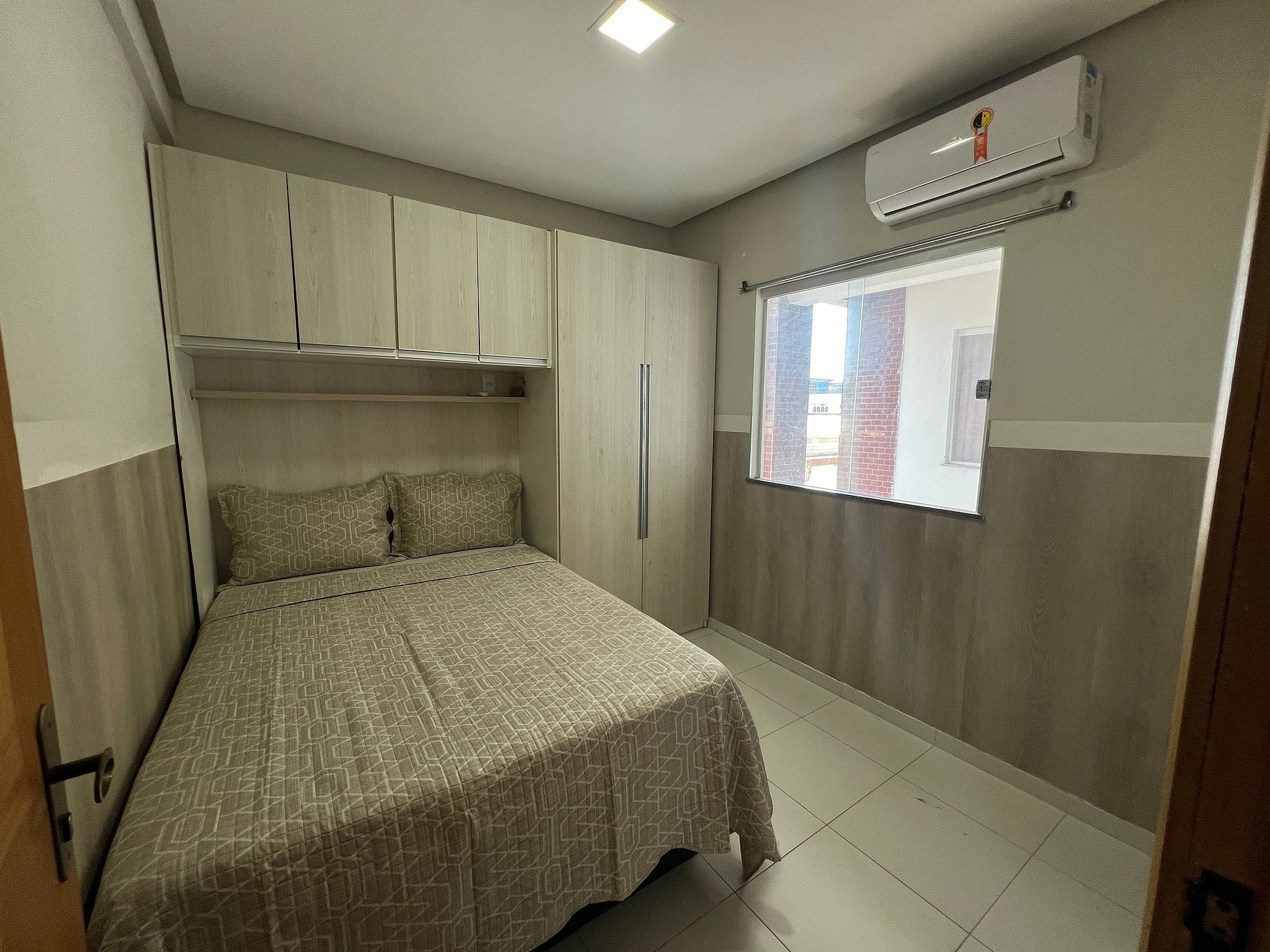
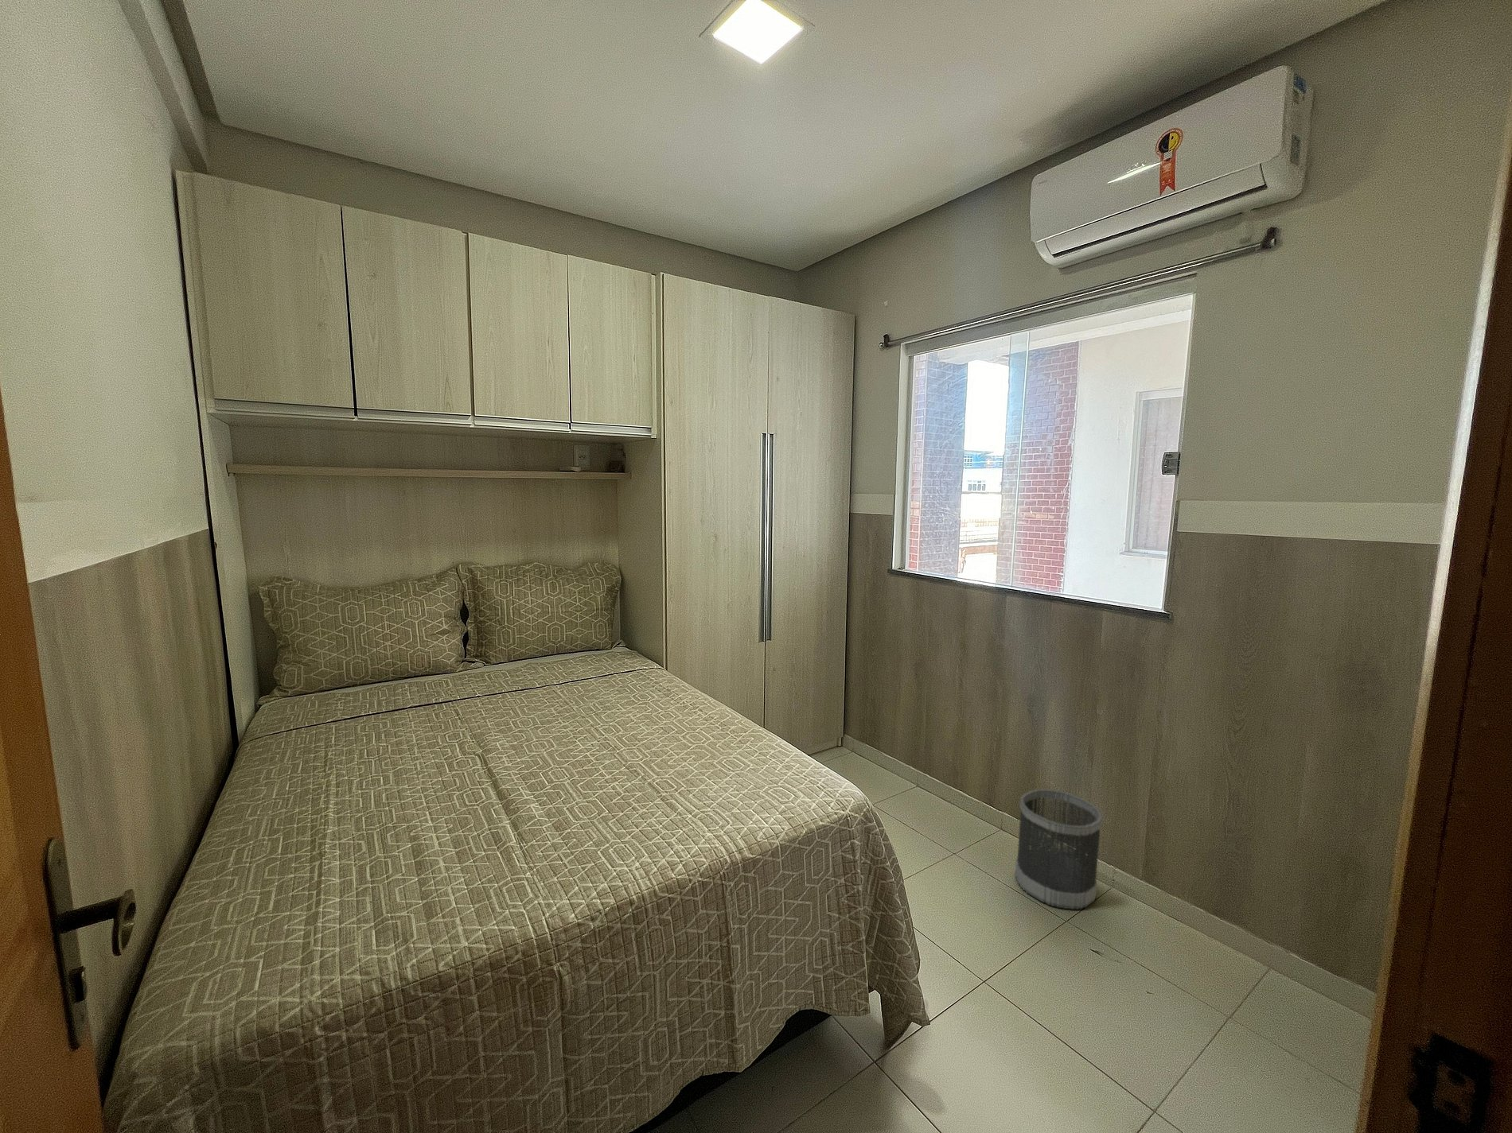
+ wastebasket (1057, 846)
